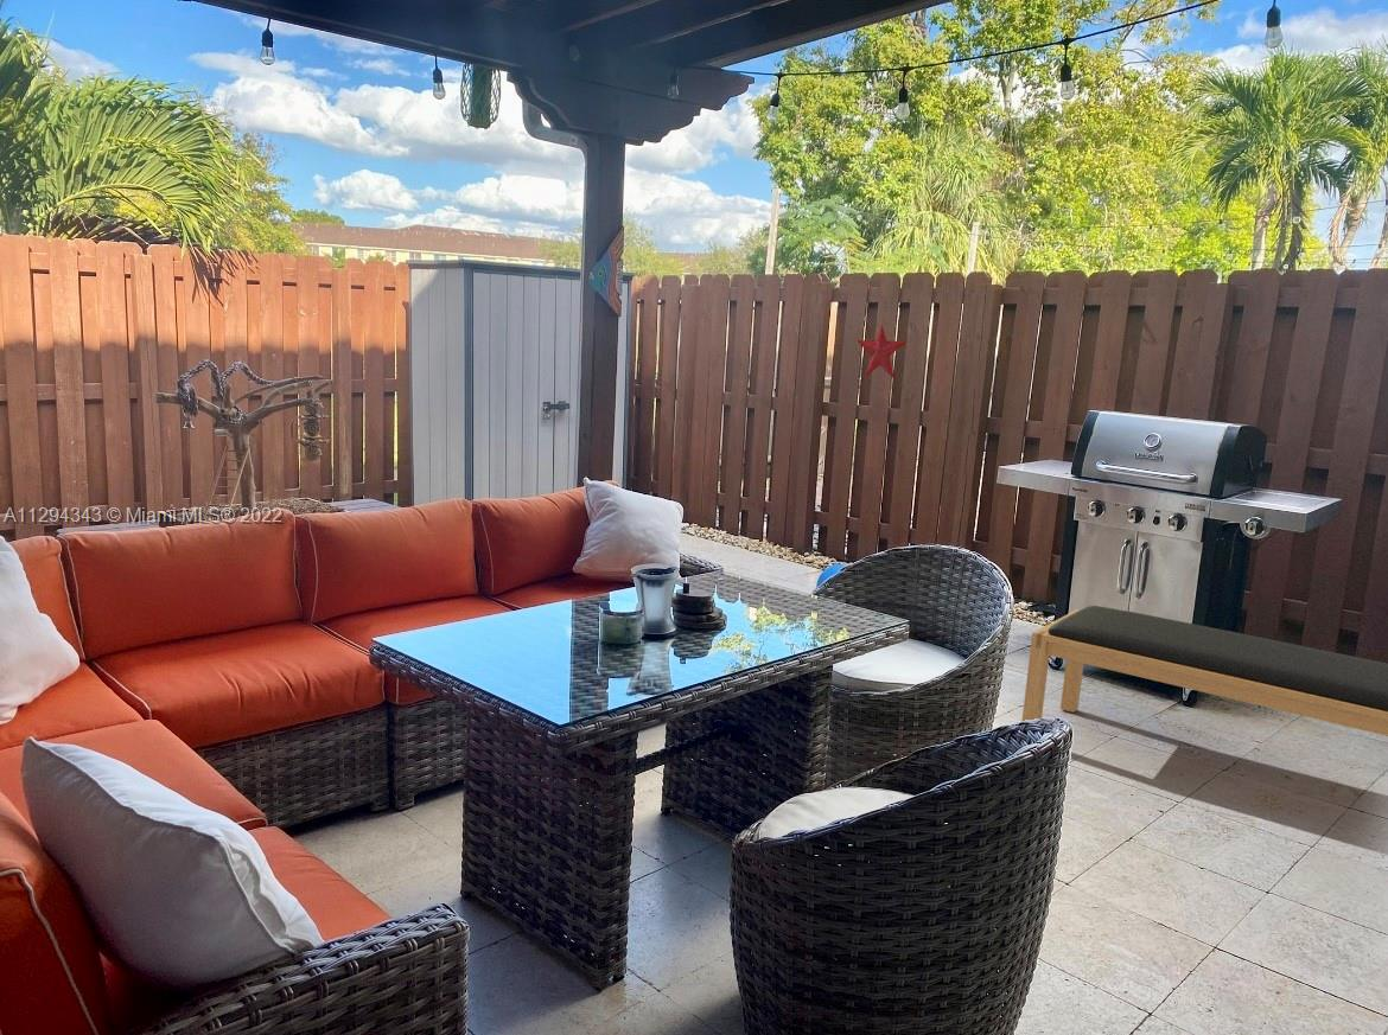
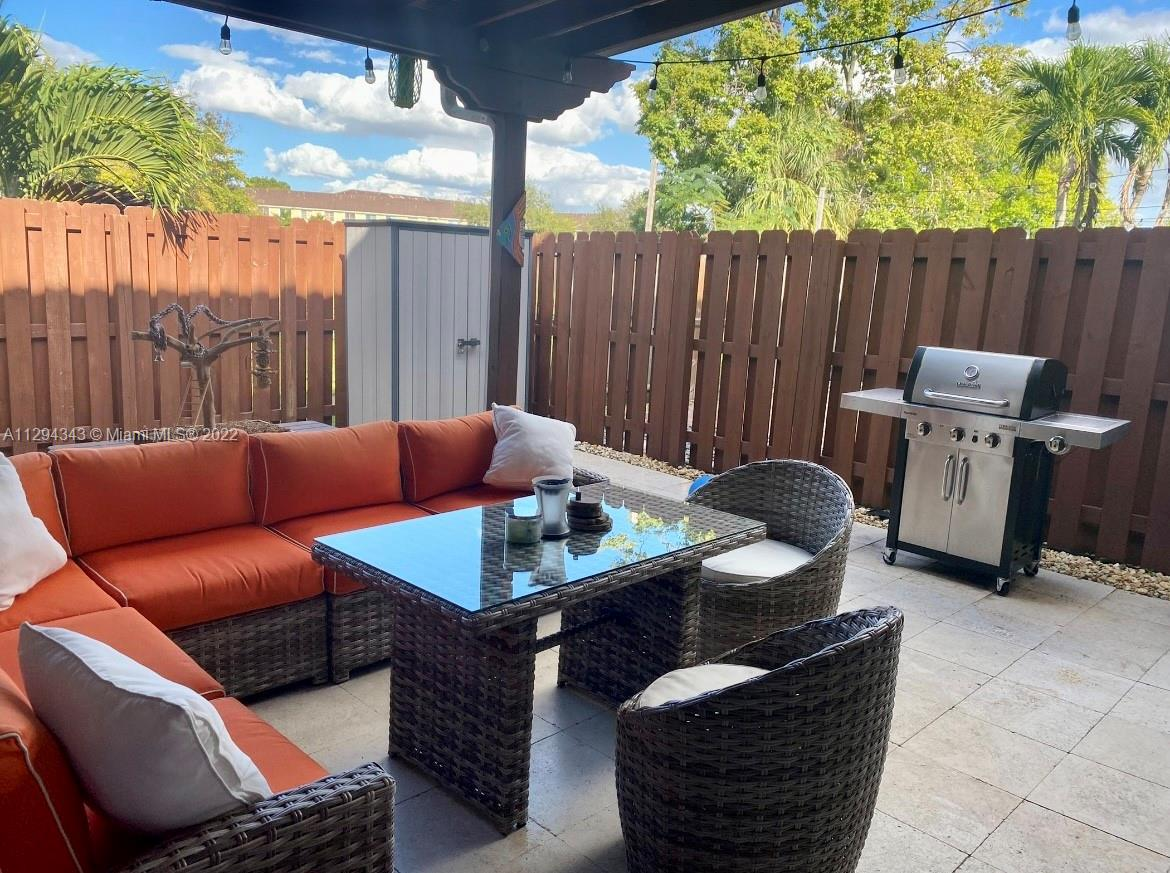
- bench (1236, 699)
- decorative star (880, 352)
